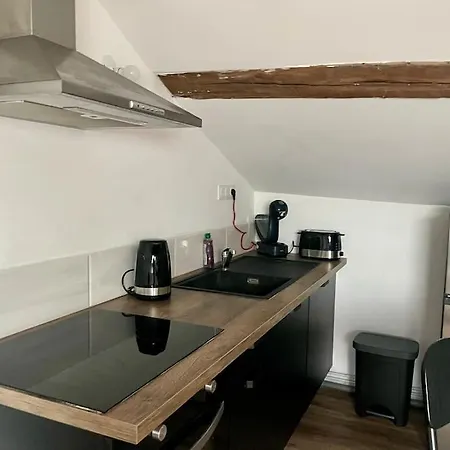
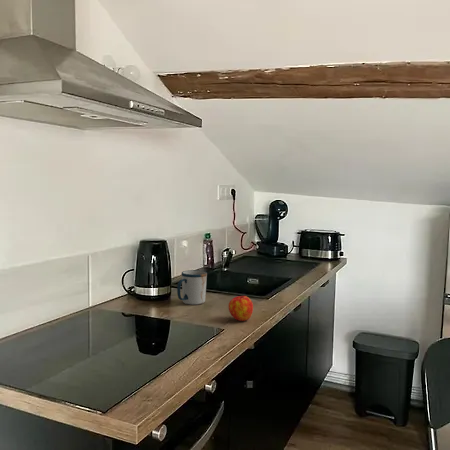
+ apple (240, 308)
+ mug (191, 287)
